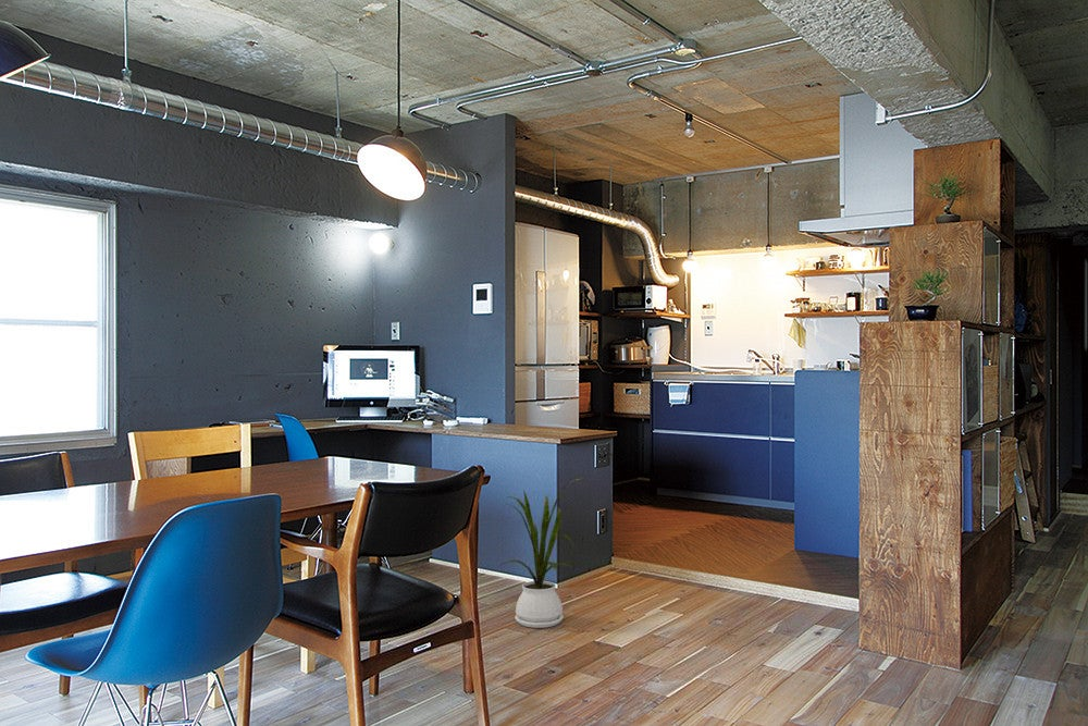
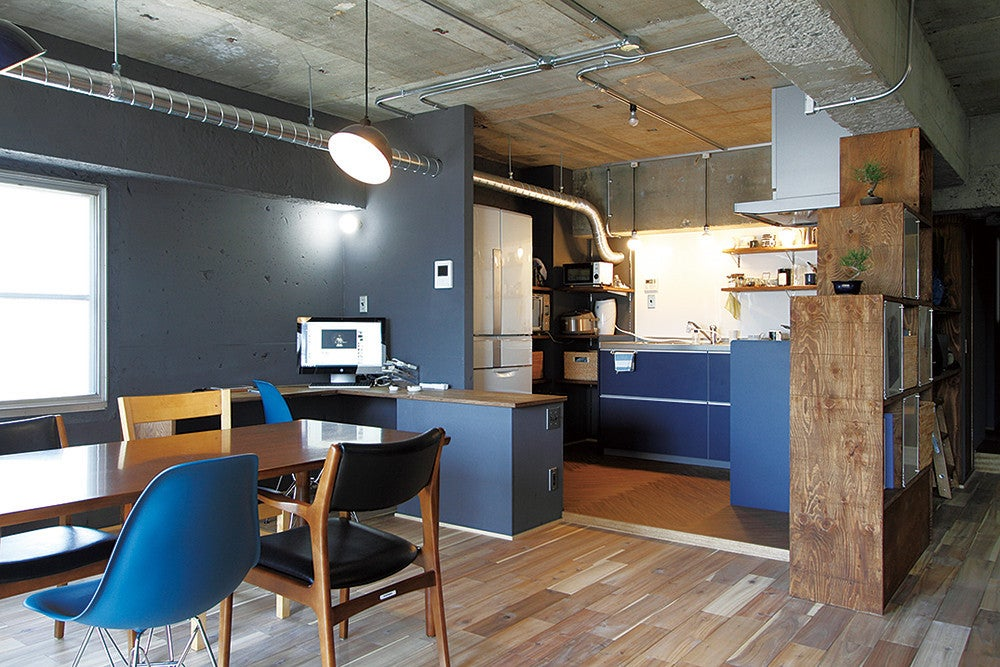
- house plant (542, 549)
